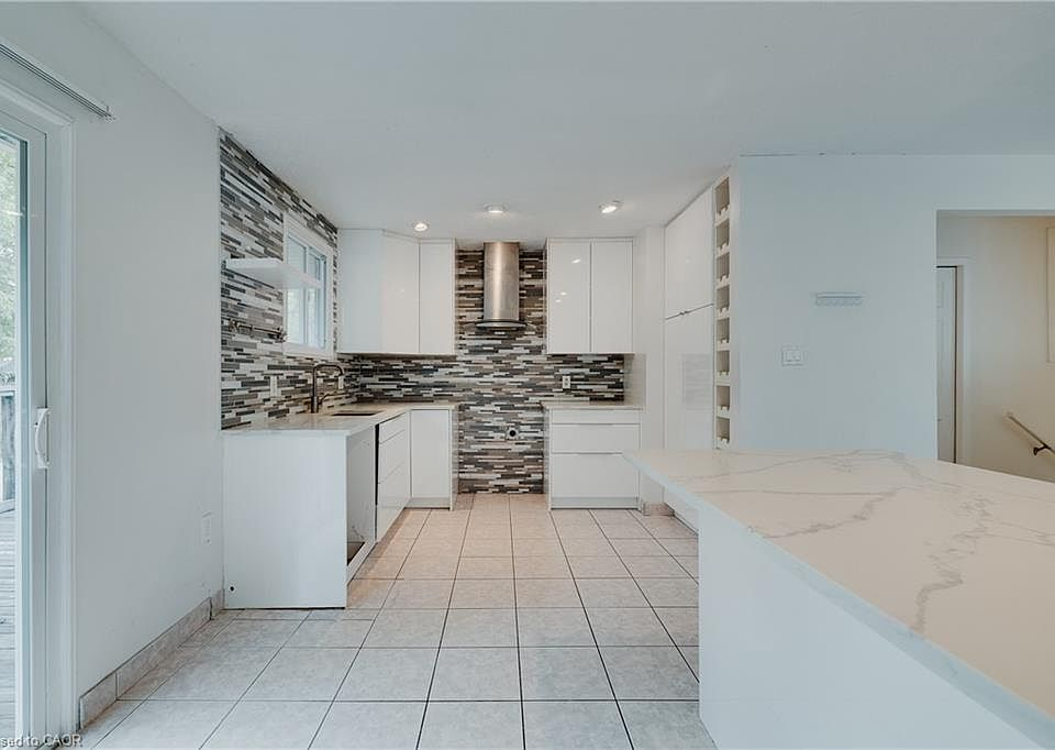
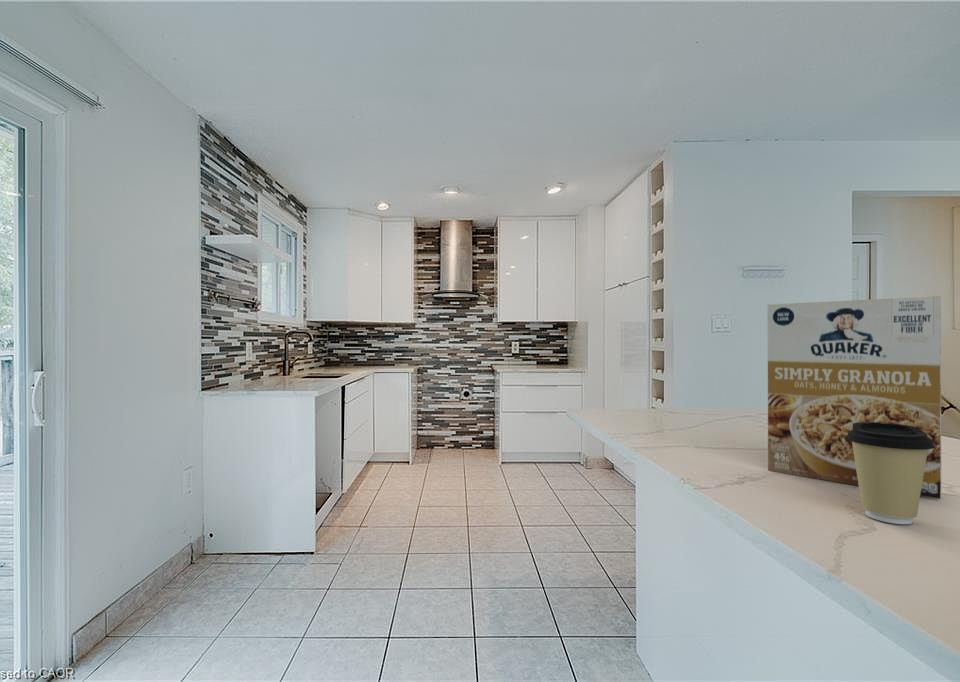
+ coffee cup (888, 471)
+ cereal box (848, 390)
